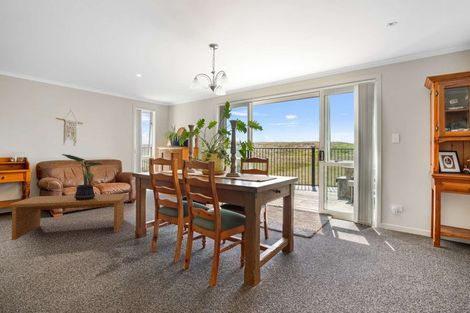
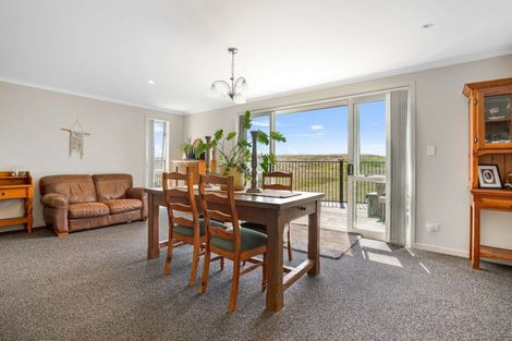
- coffee table (75, 207)
- potted plant (84, 176)
